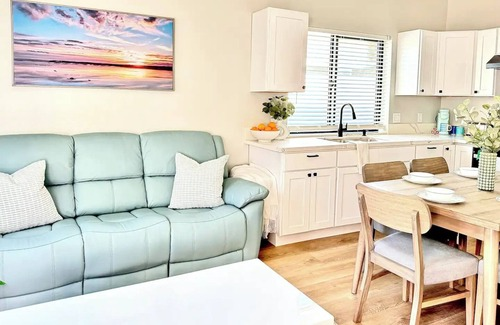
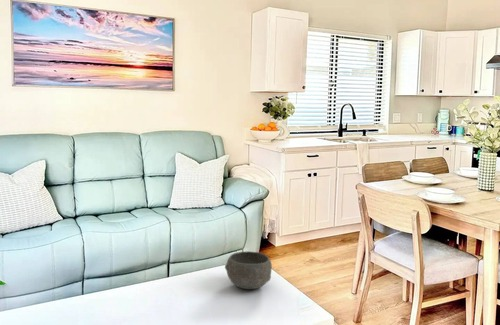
+ bowl (248, 271)
